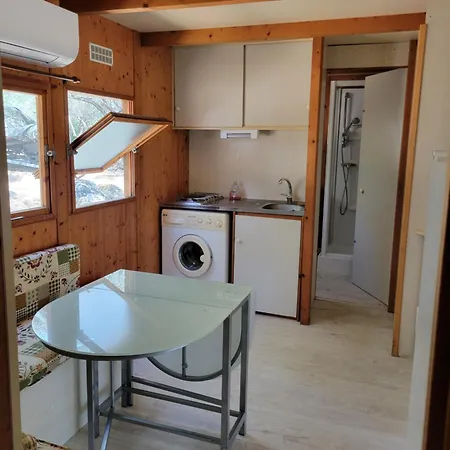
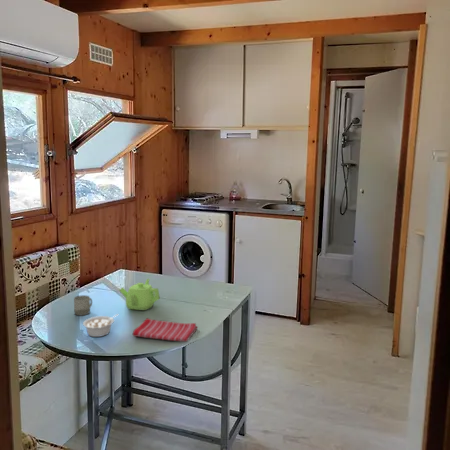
+ dish towel (165, 329)
+ teapot (139, 294)
+ legume (99, 325)
+ cup (84, 304)
